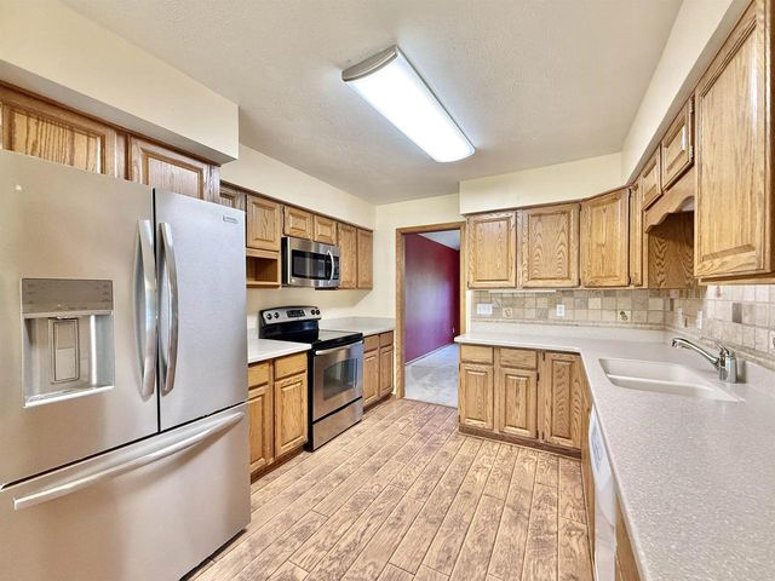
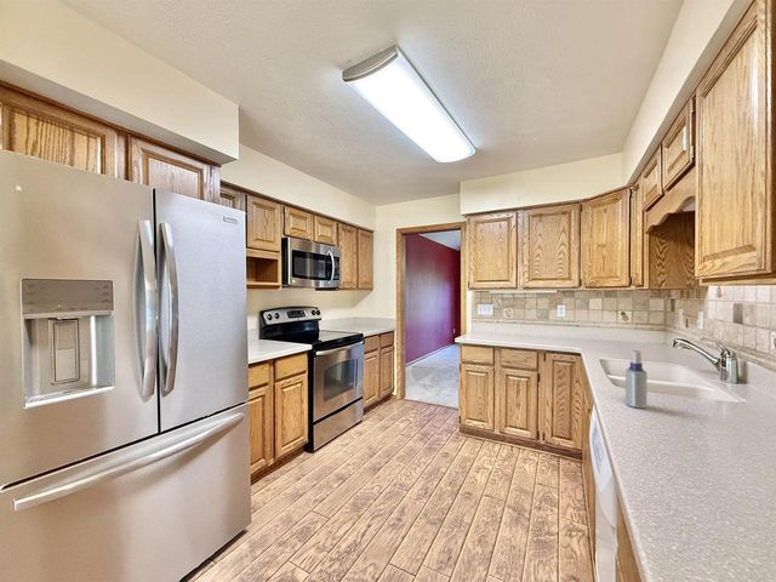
+ spray bottle (635, 378)
